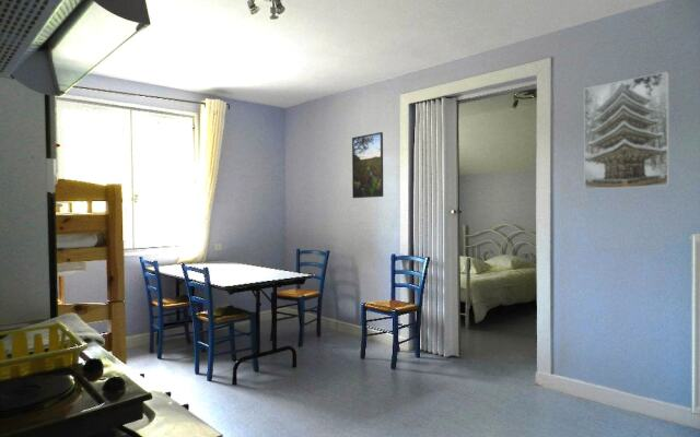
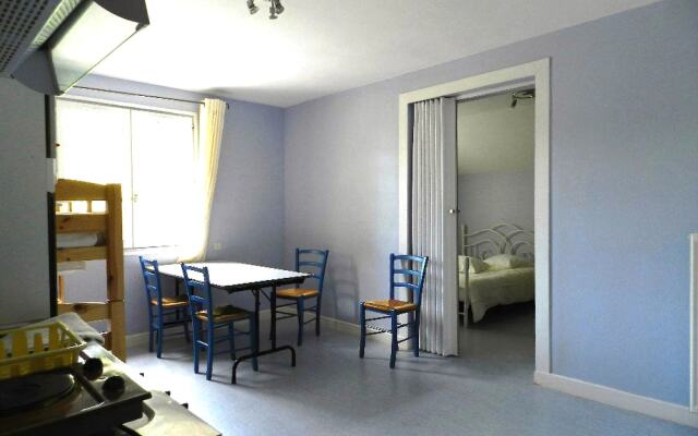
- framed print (623, 134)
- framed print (366, 166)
